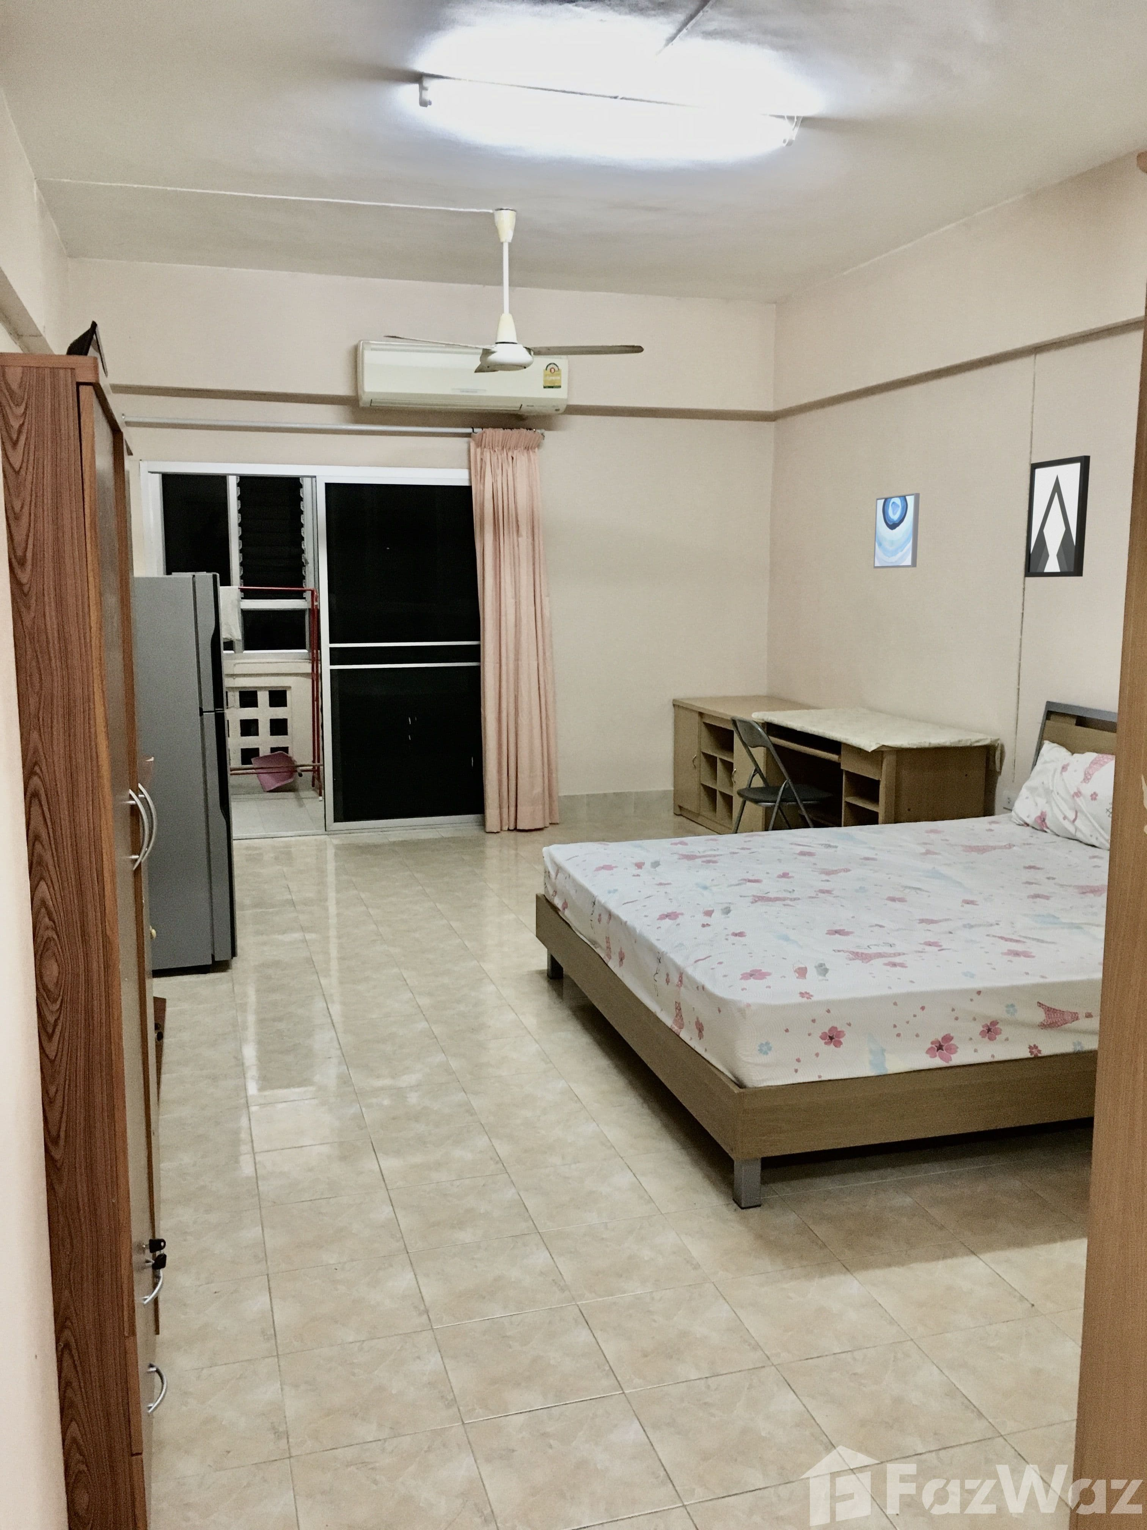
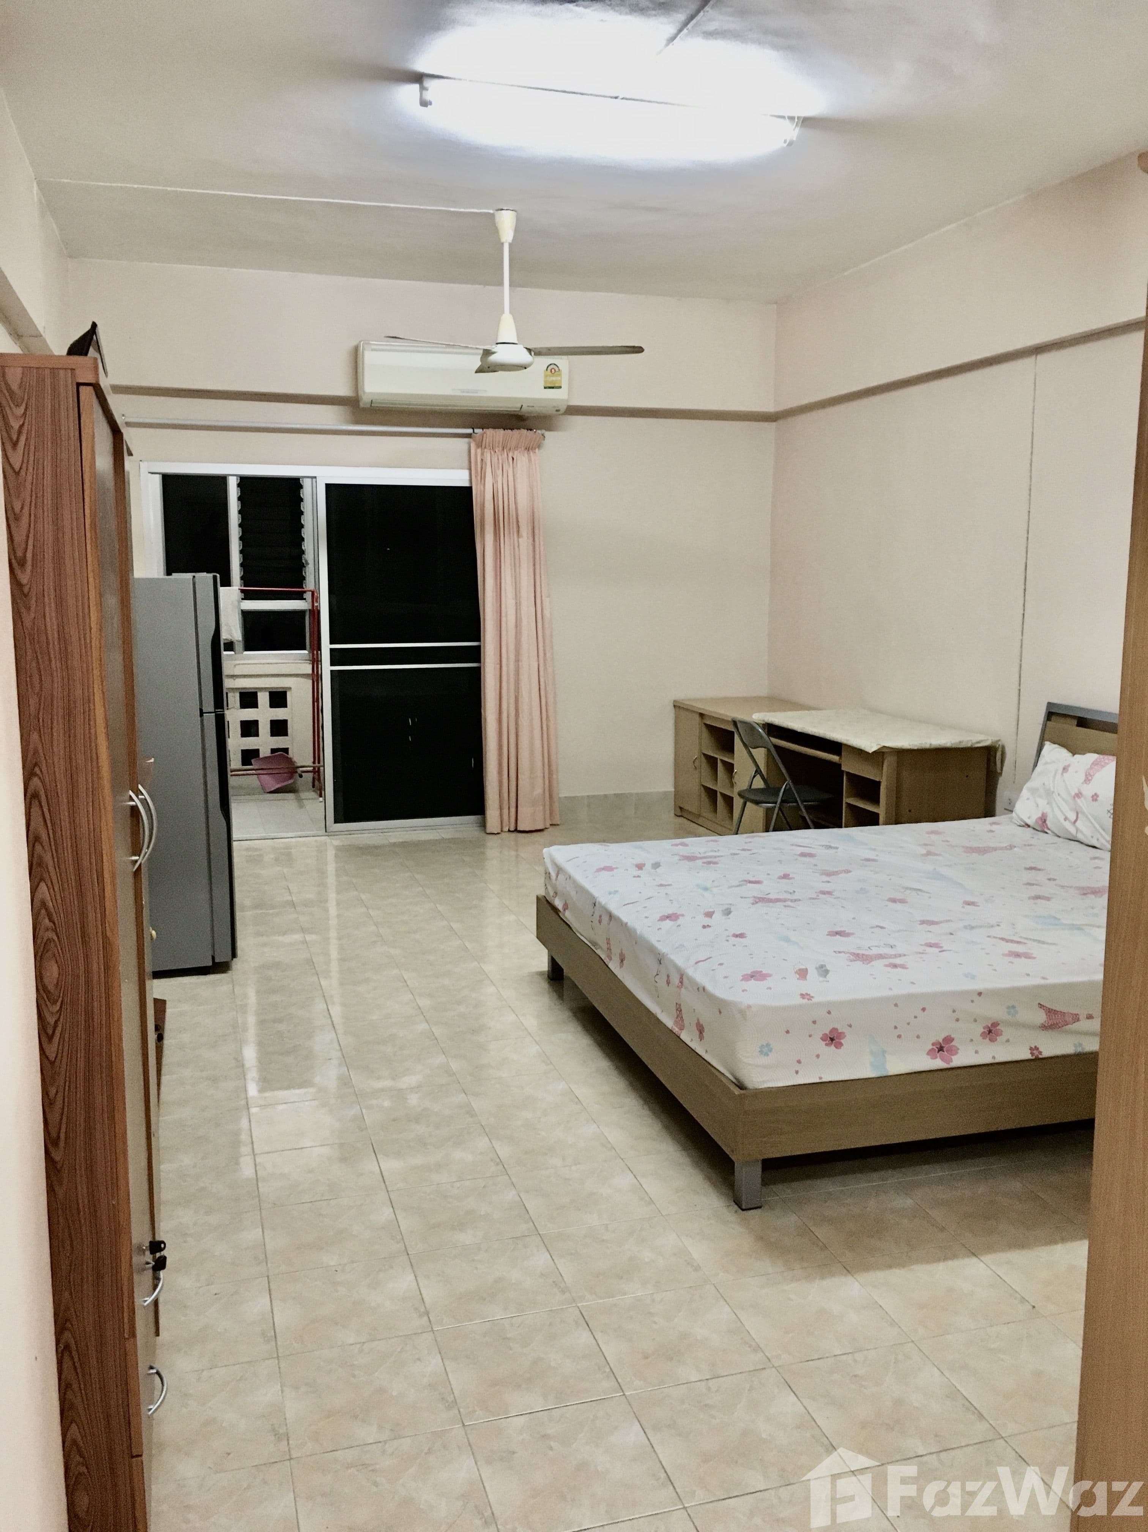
- wall art (895, 531)
- wall art (1055, 518)
